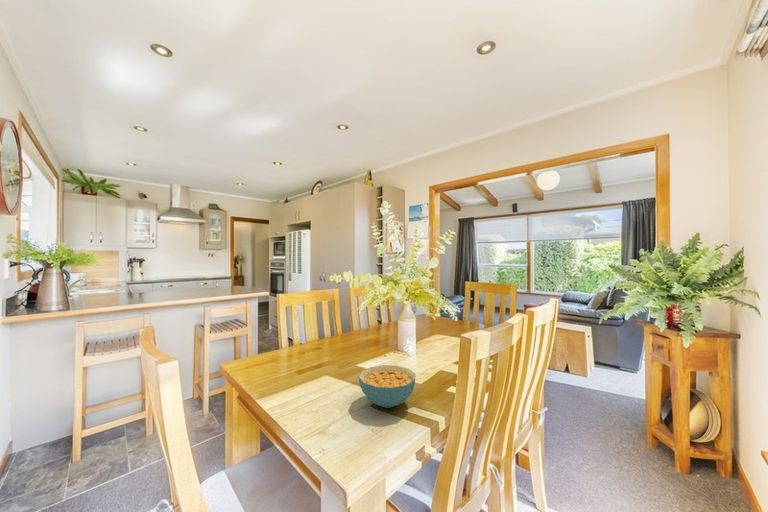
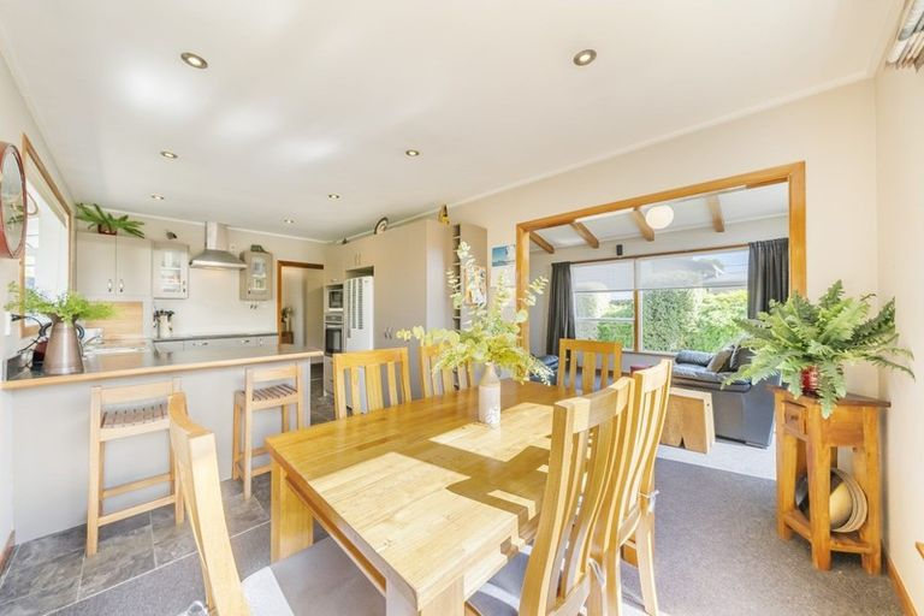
- cereal bowl (387, 389)
